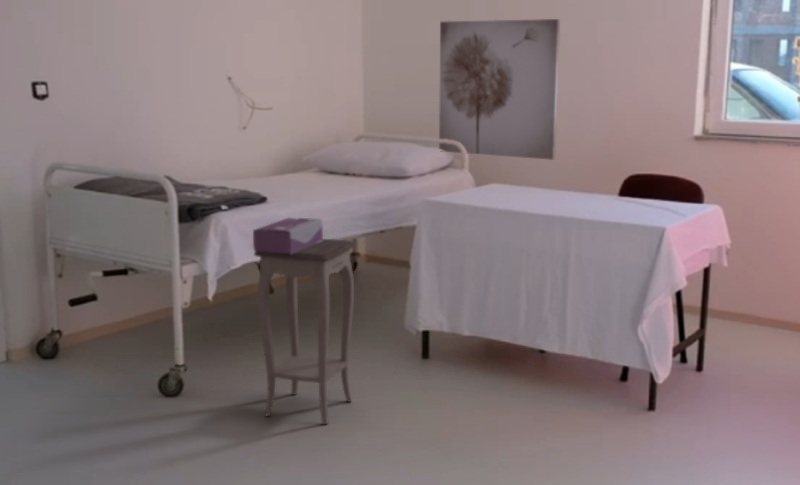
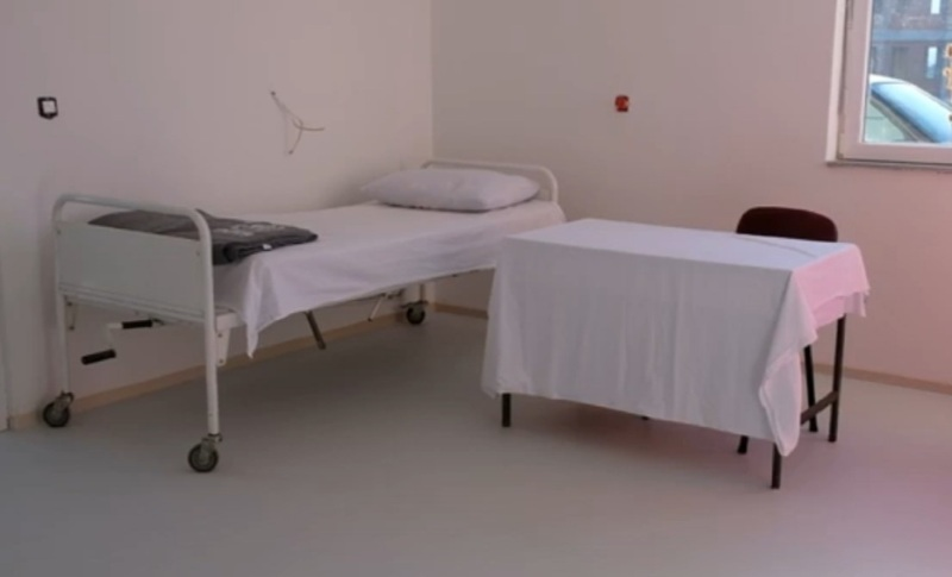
- wall art (496, 88)
- accent table (297, 328)
- tissue box (288, 233)
